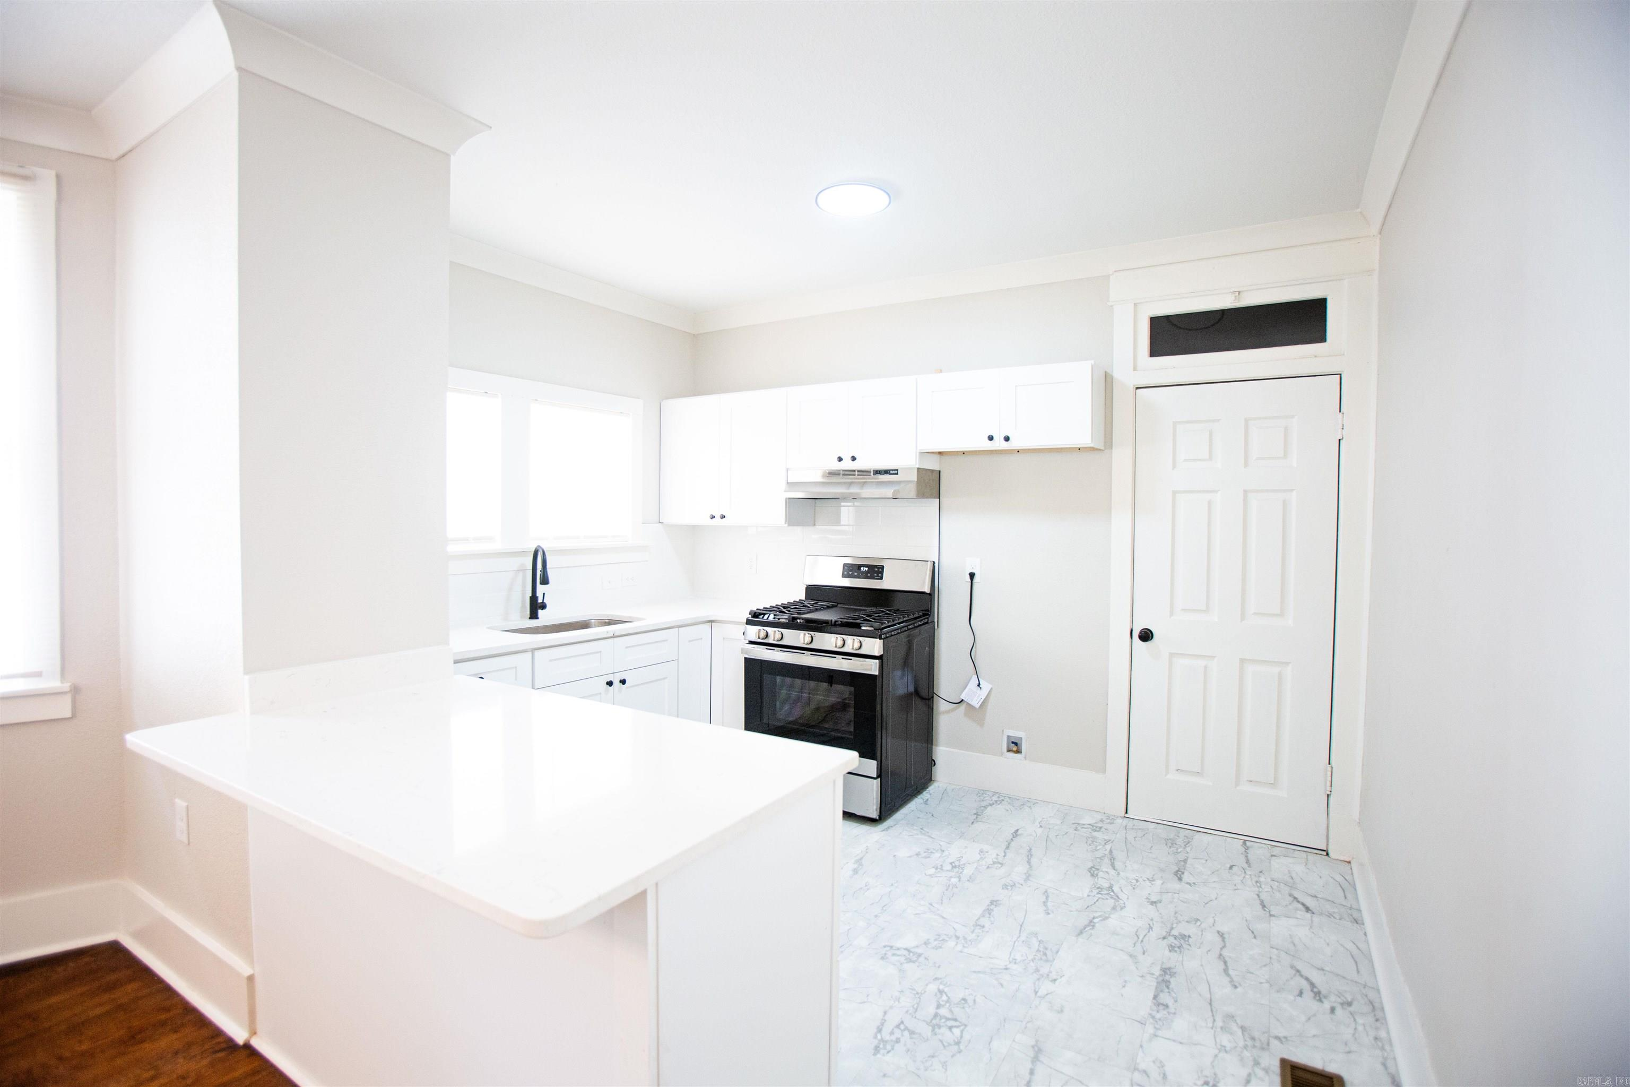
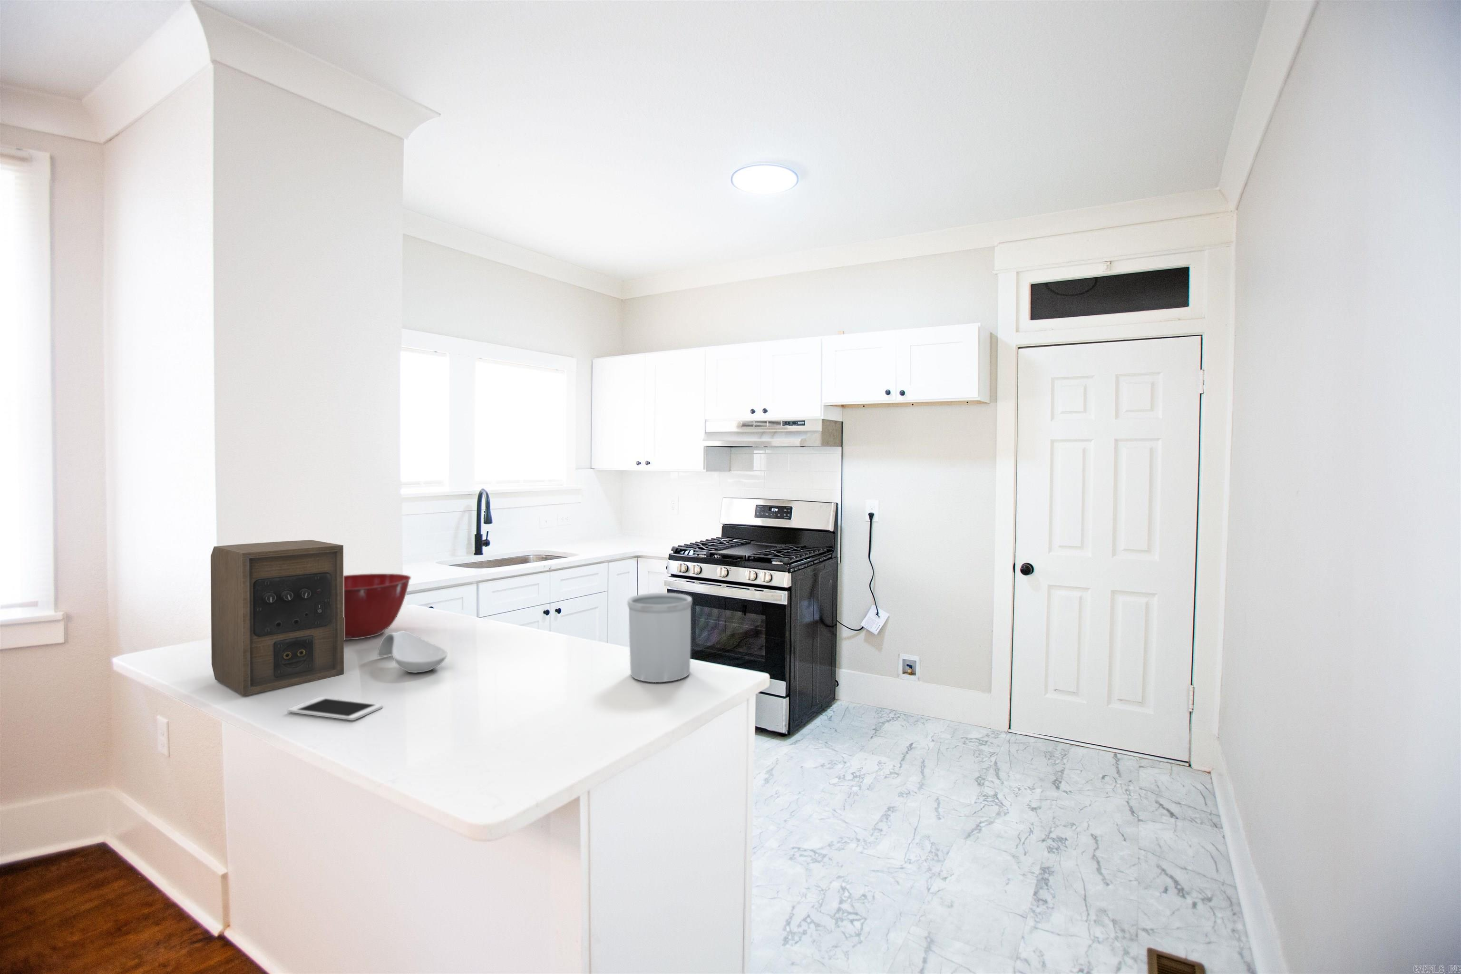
+ speaker (277, 610)
+ utensil holder (660, 636)
+ cell phone (335, 708)
+ mixing bowl (355, 607)
+ spoon rest (408, 650)
